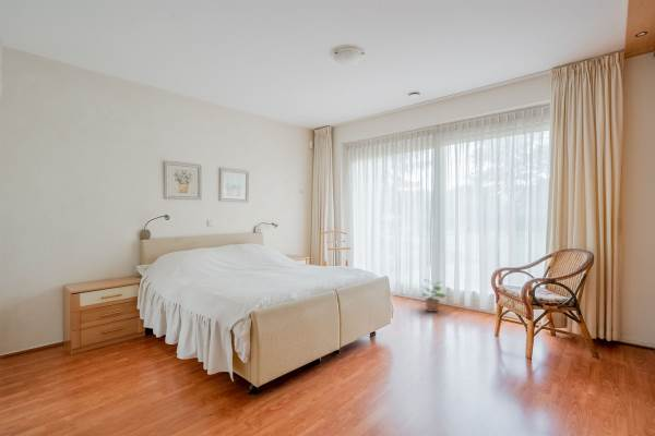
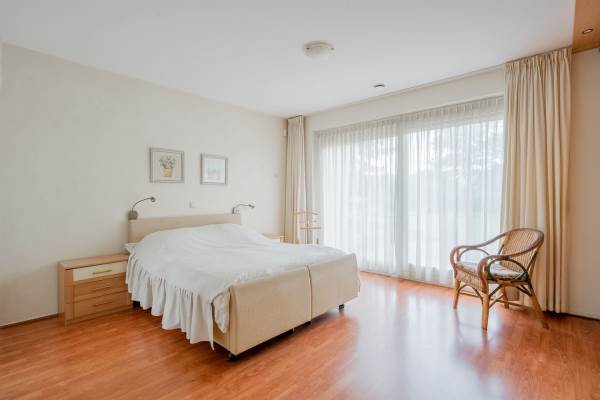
- potted plant (432, 294)
